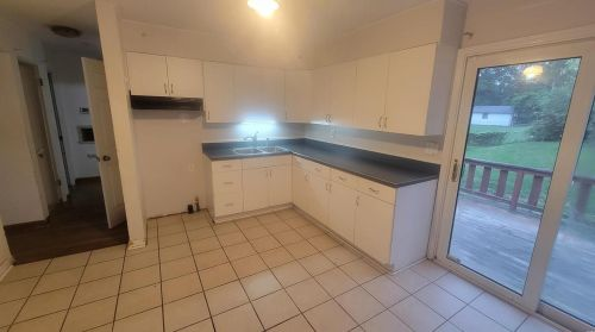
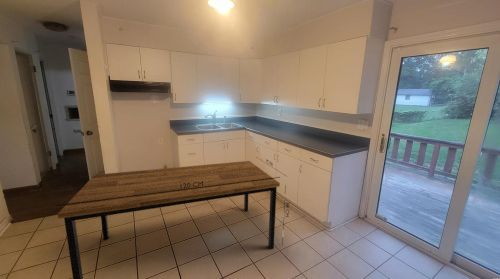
+ dining table (192, 202)
